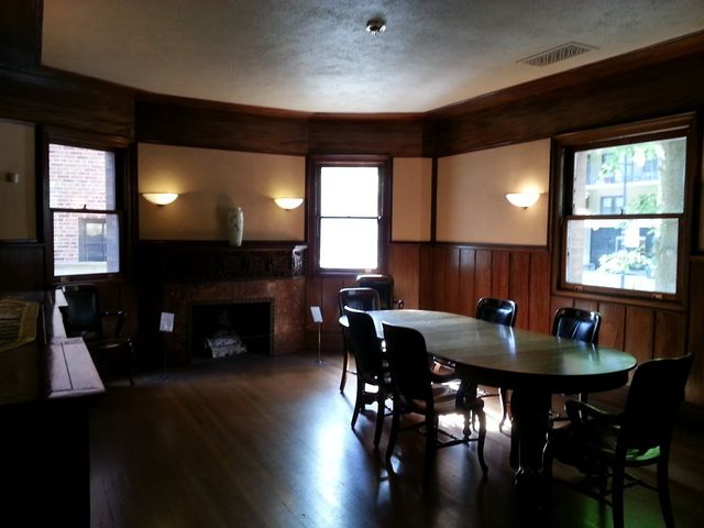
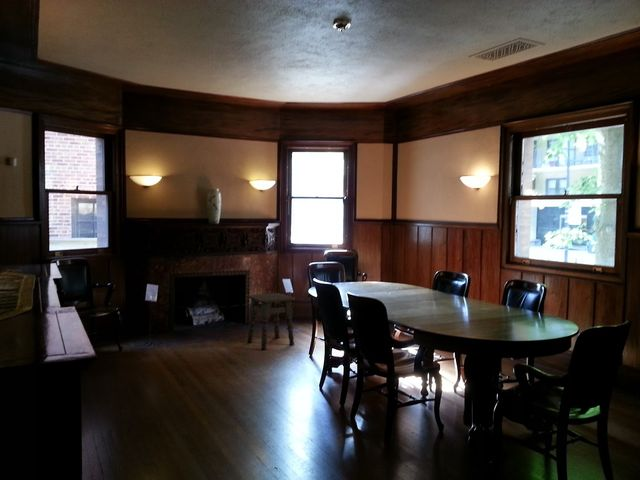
+ side table (267, 320)
